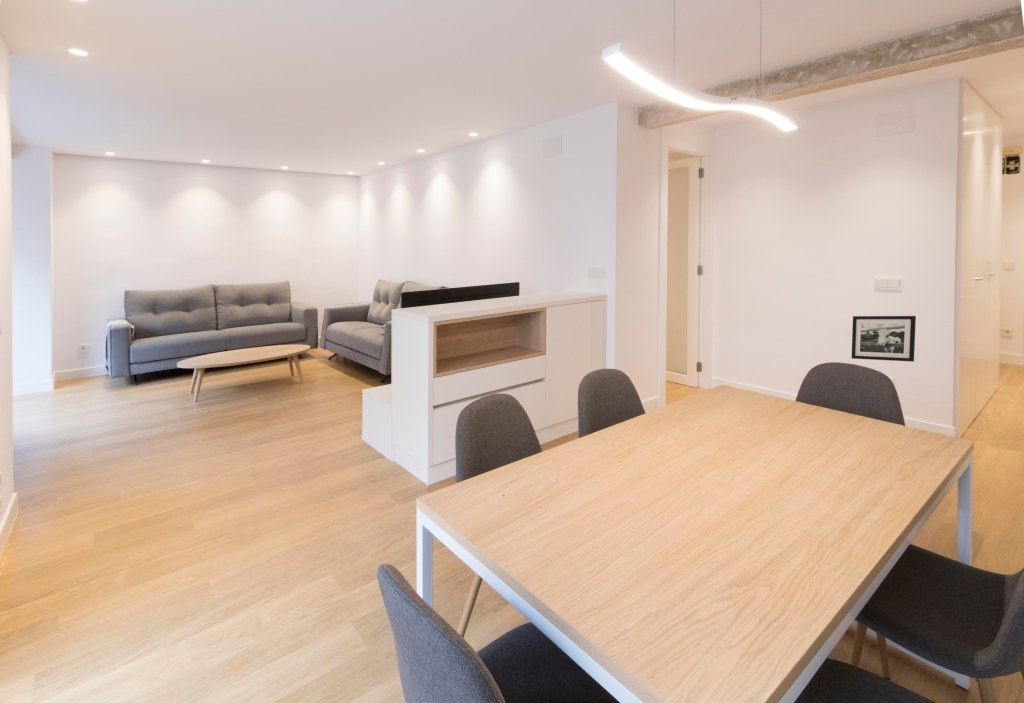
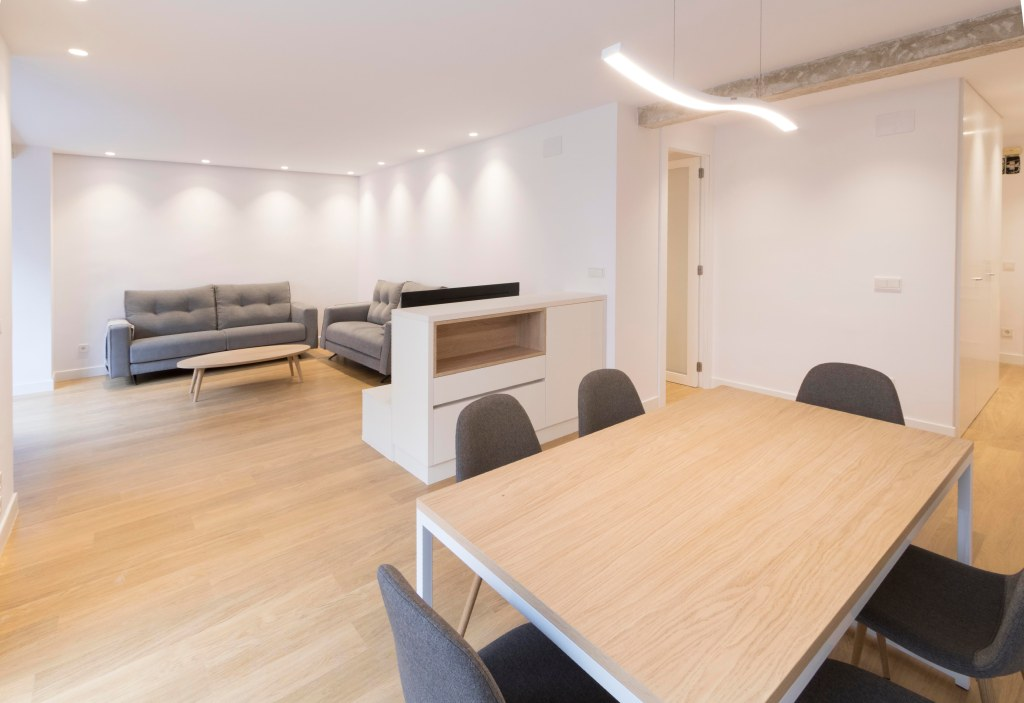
- picture frame (882, 338)
